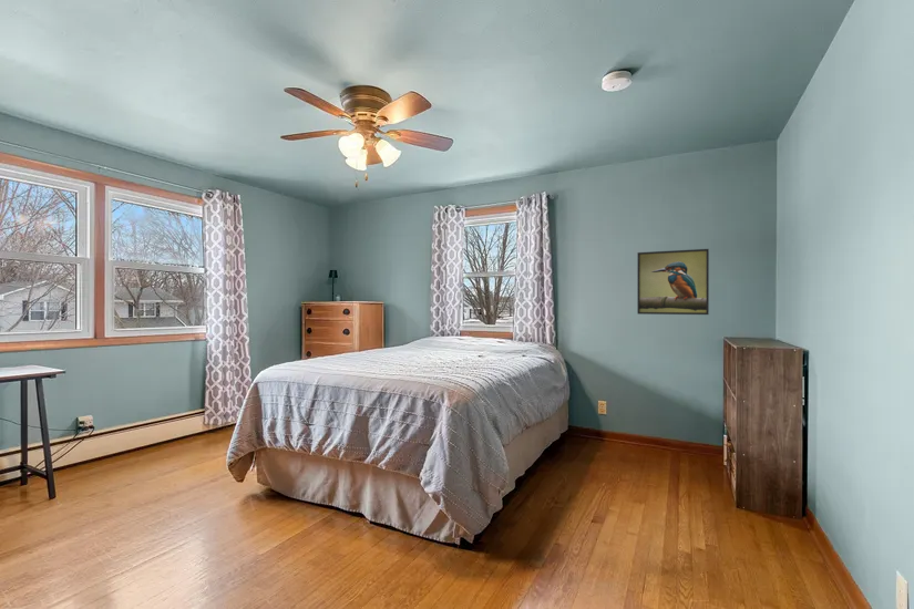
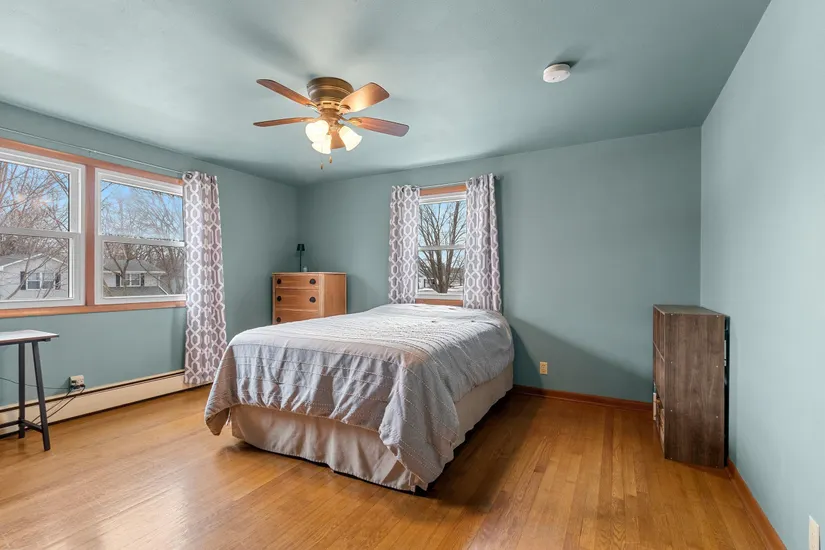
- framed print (671, 282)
